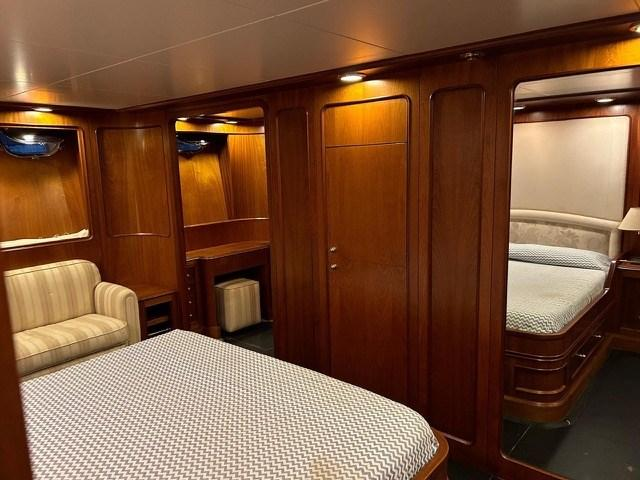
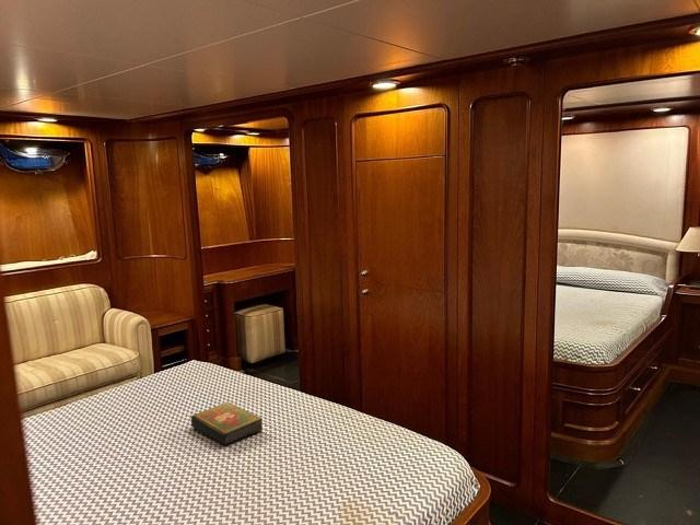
+ book (226, 422)
